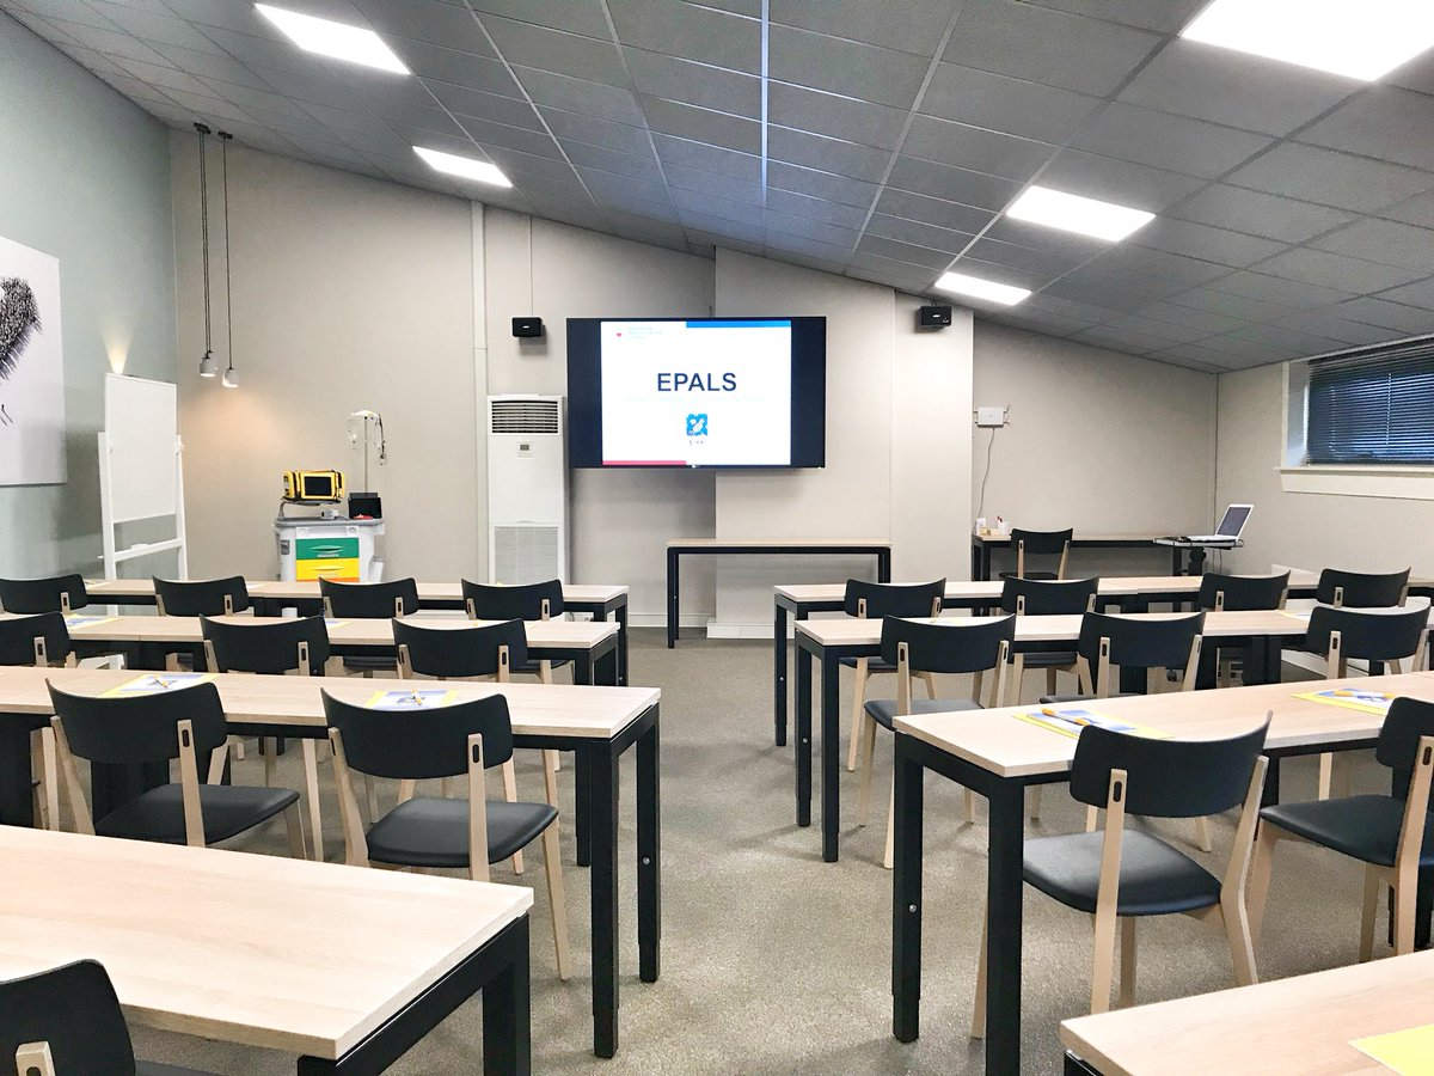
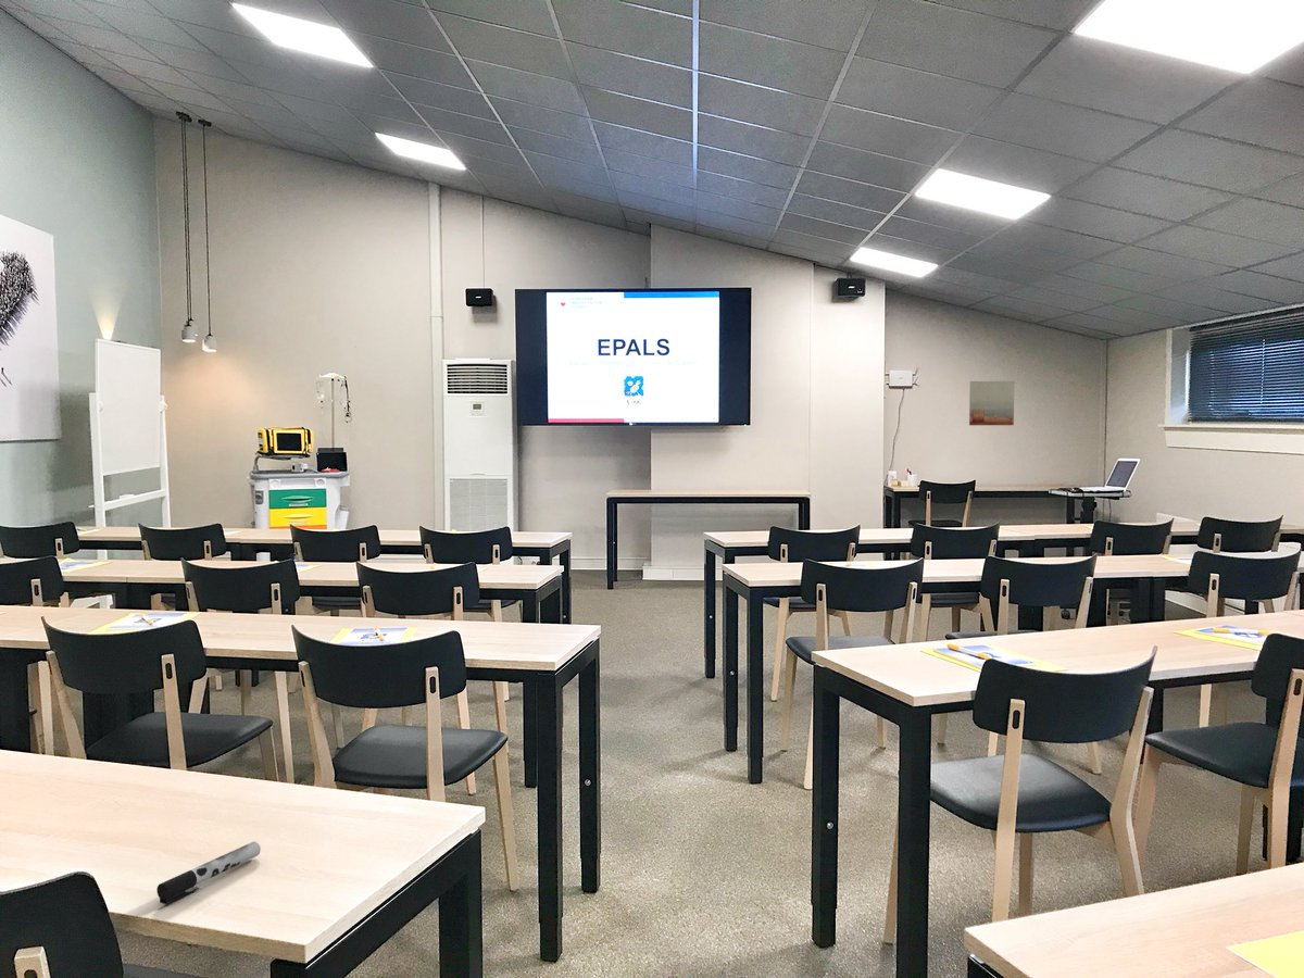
+ wall art (991, 403)
+ pen (212, 868)
